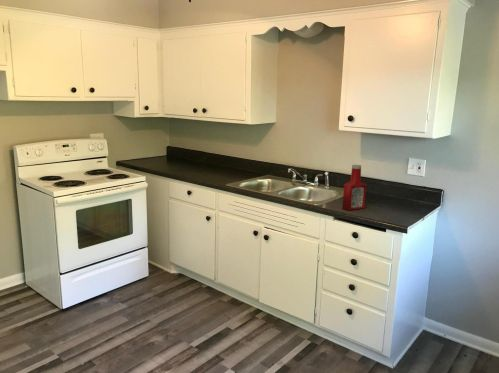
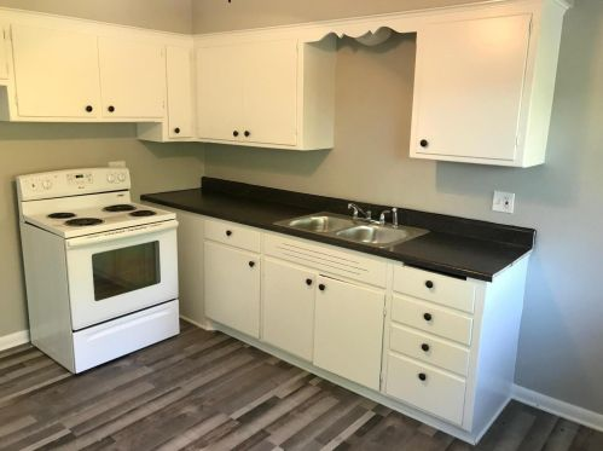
- soap bottle (355, 186)
